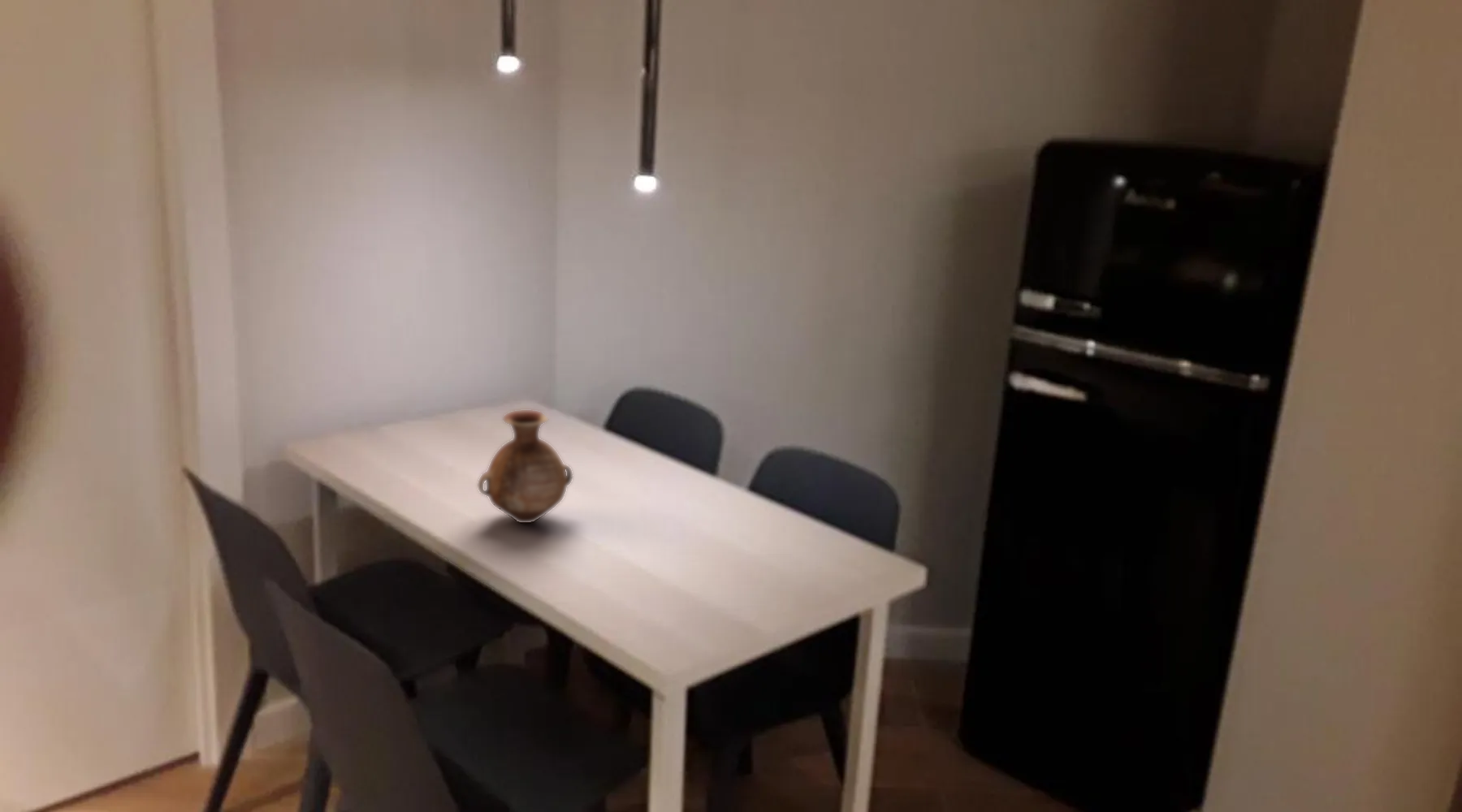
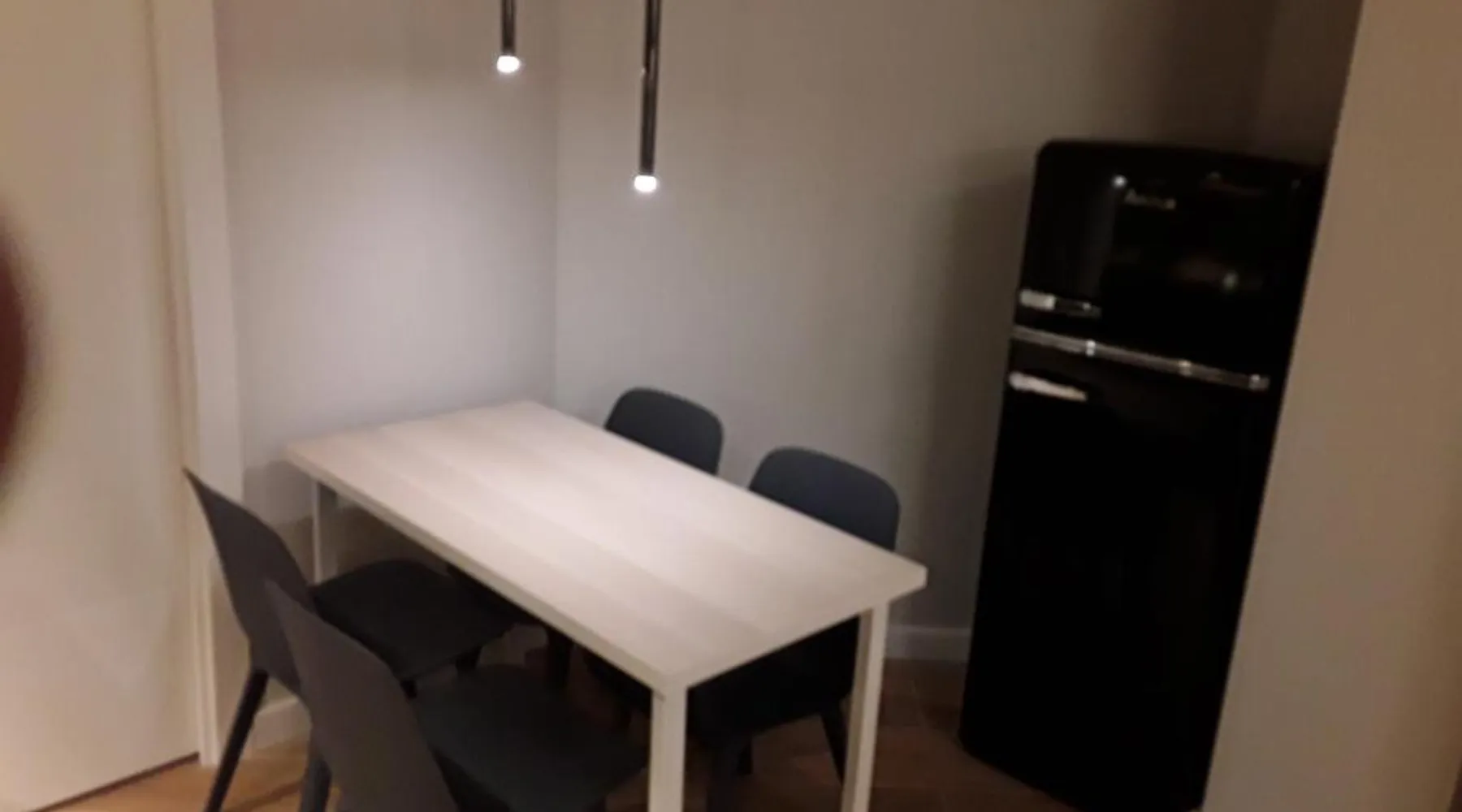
- vase (526, 468)
